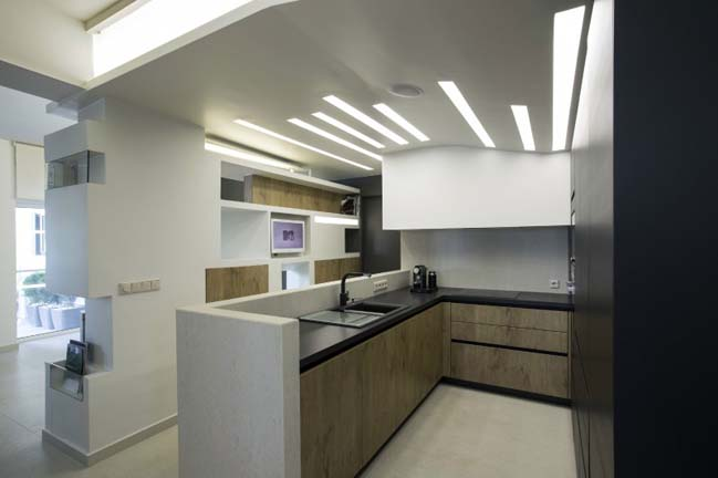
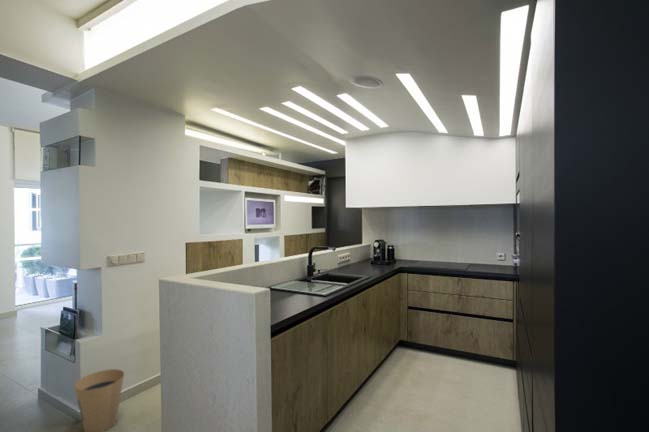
+ trash can (100, 402)
